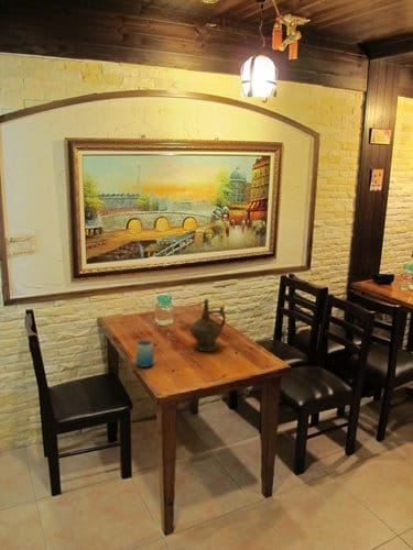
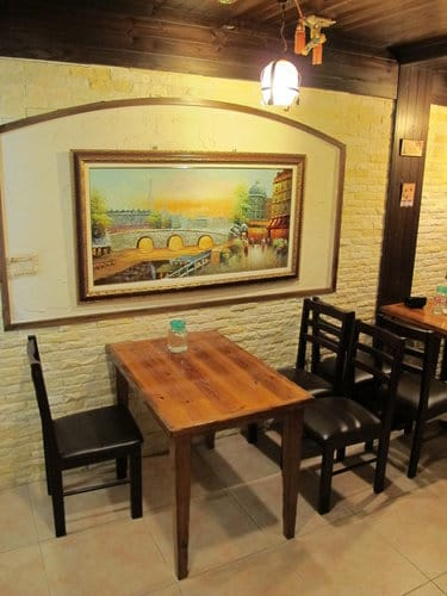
- ceremonial vessel (208, 323)
- cup (144, 353)
